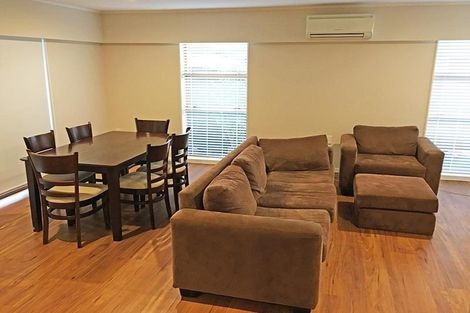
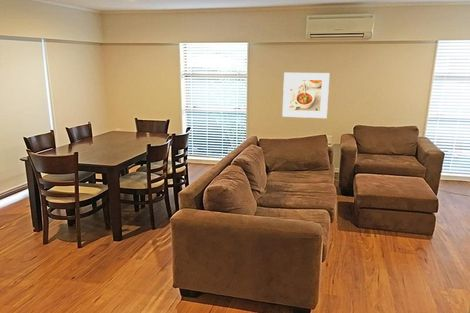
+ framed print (305, 95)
